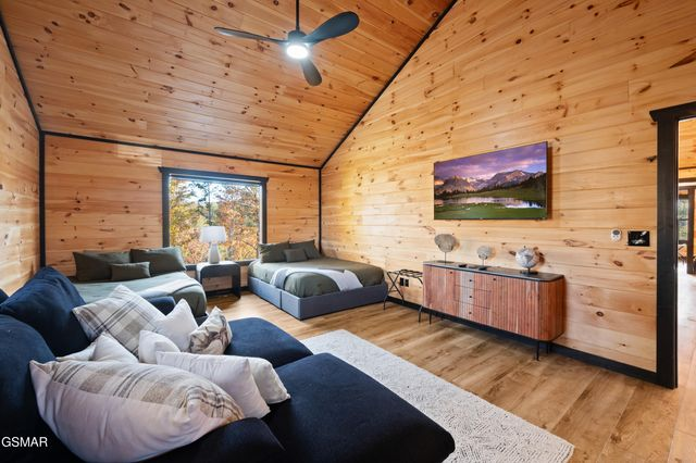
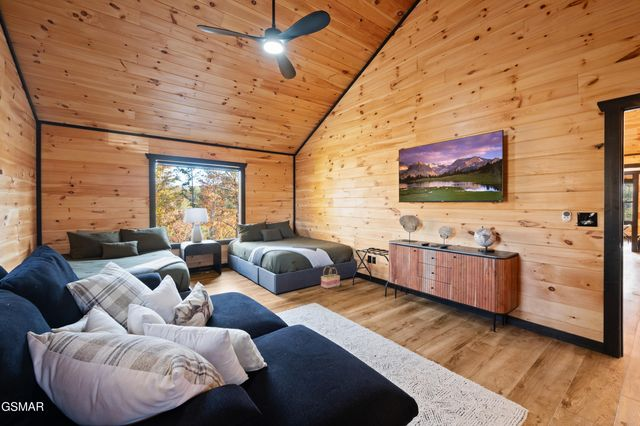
+ basket (330, 276)
